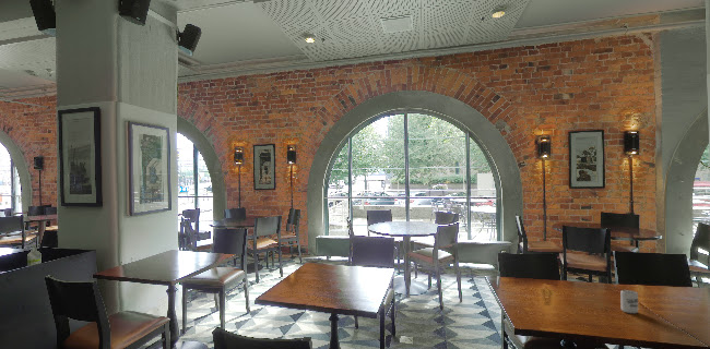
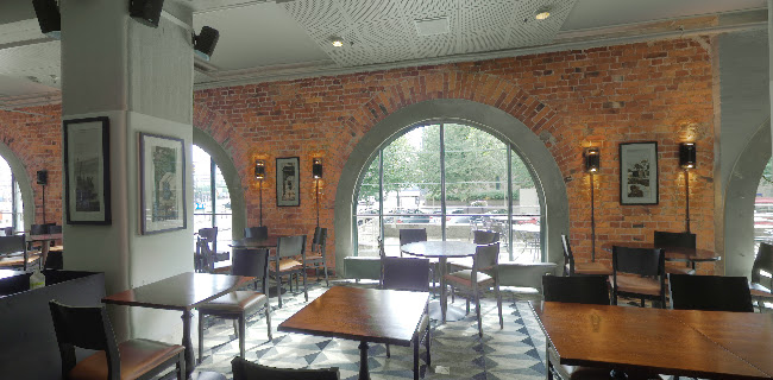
- cup (629, 301)
